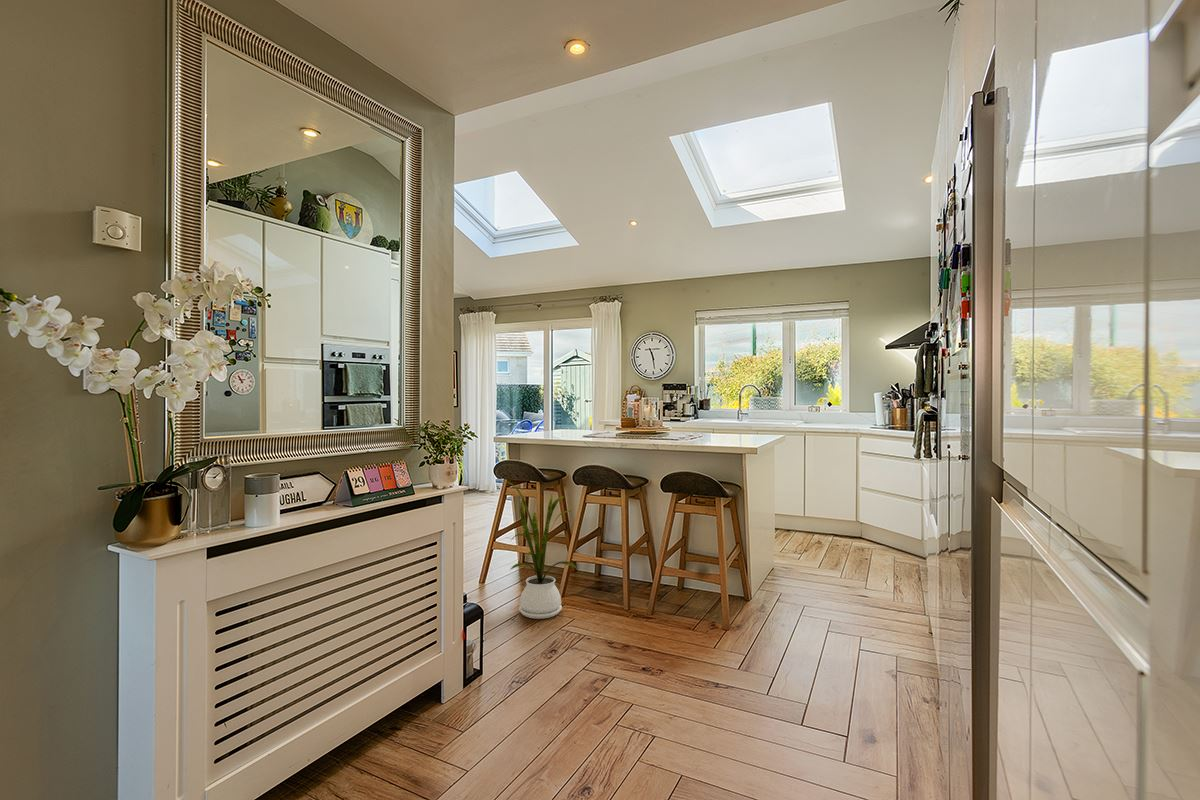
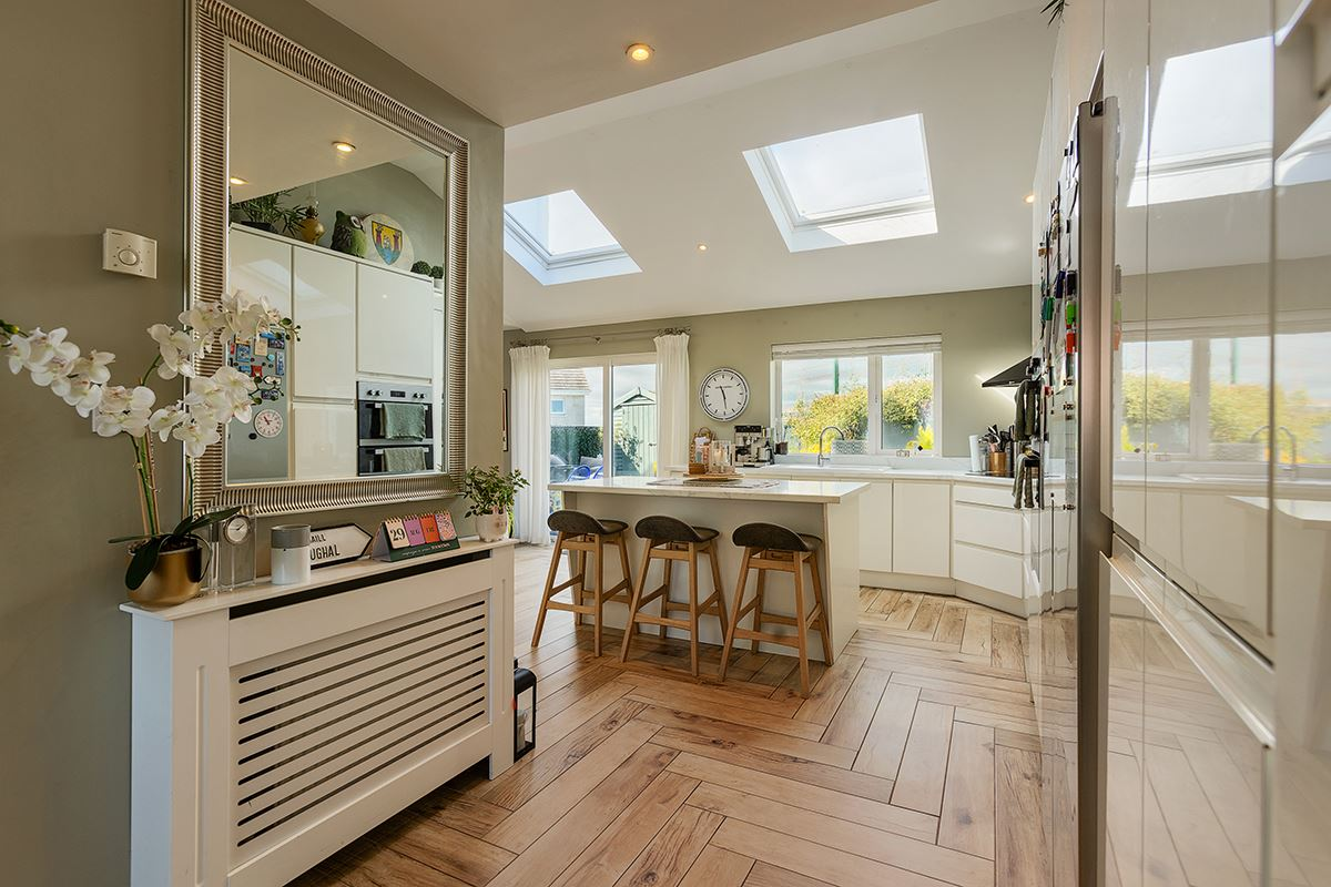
- house plant (536, 546)
